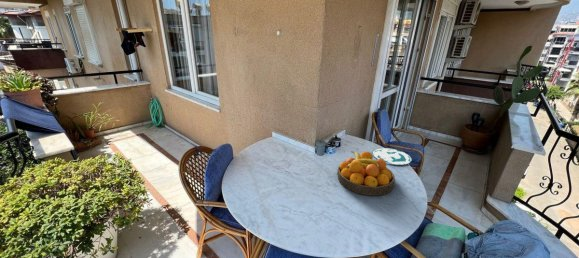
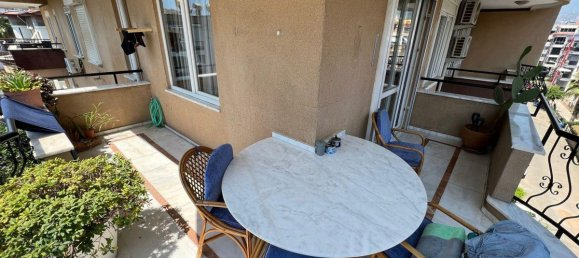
- fruit bowl (366, 168)
- plate (391, 154)
